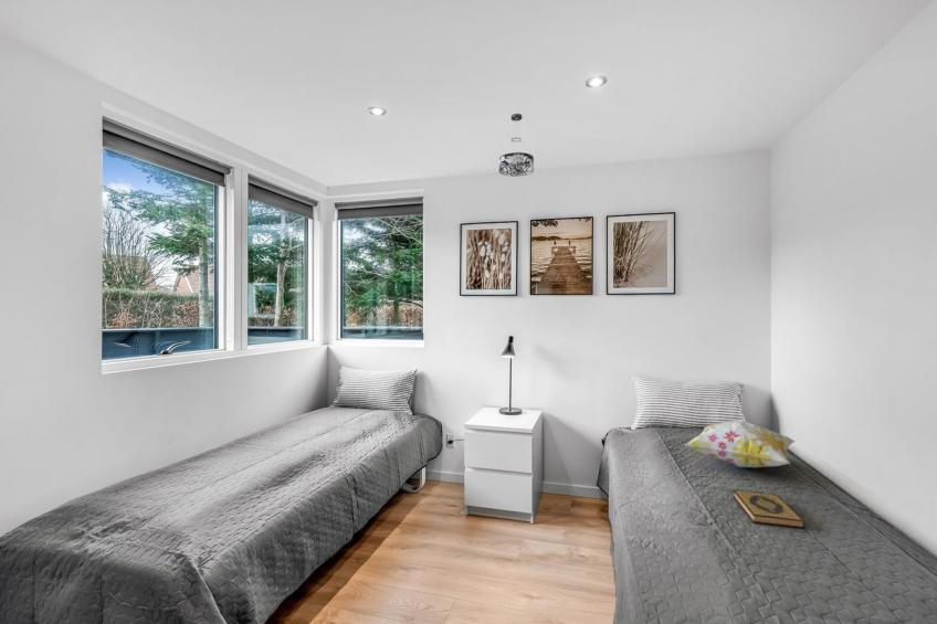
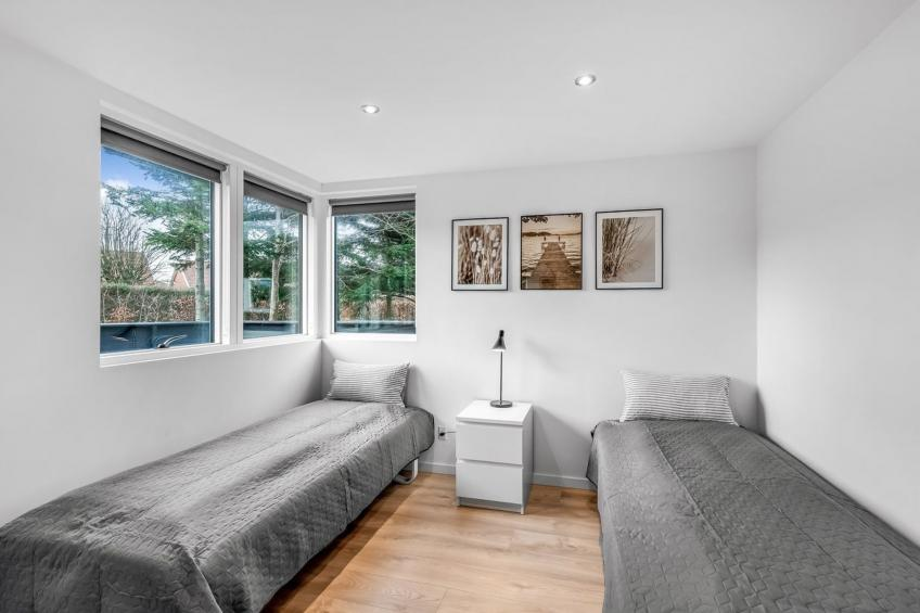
- hardback book (766, 507)
- pendant light (513, 140)
- decorative pillow (740, 443)
